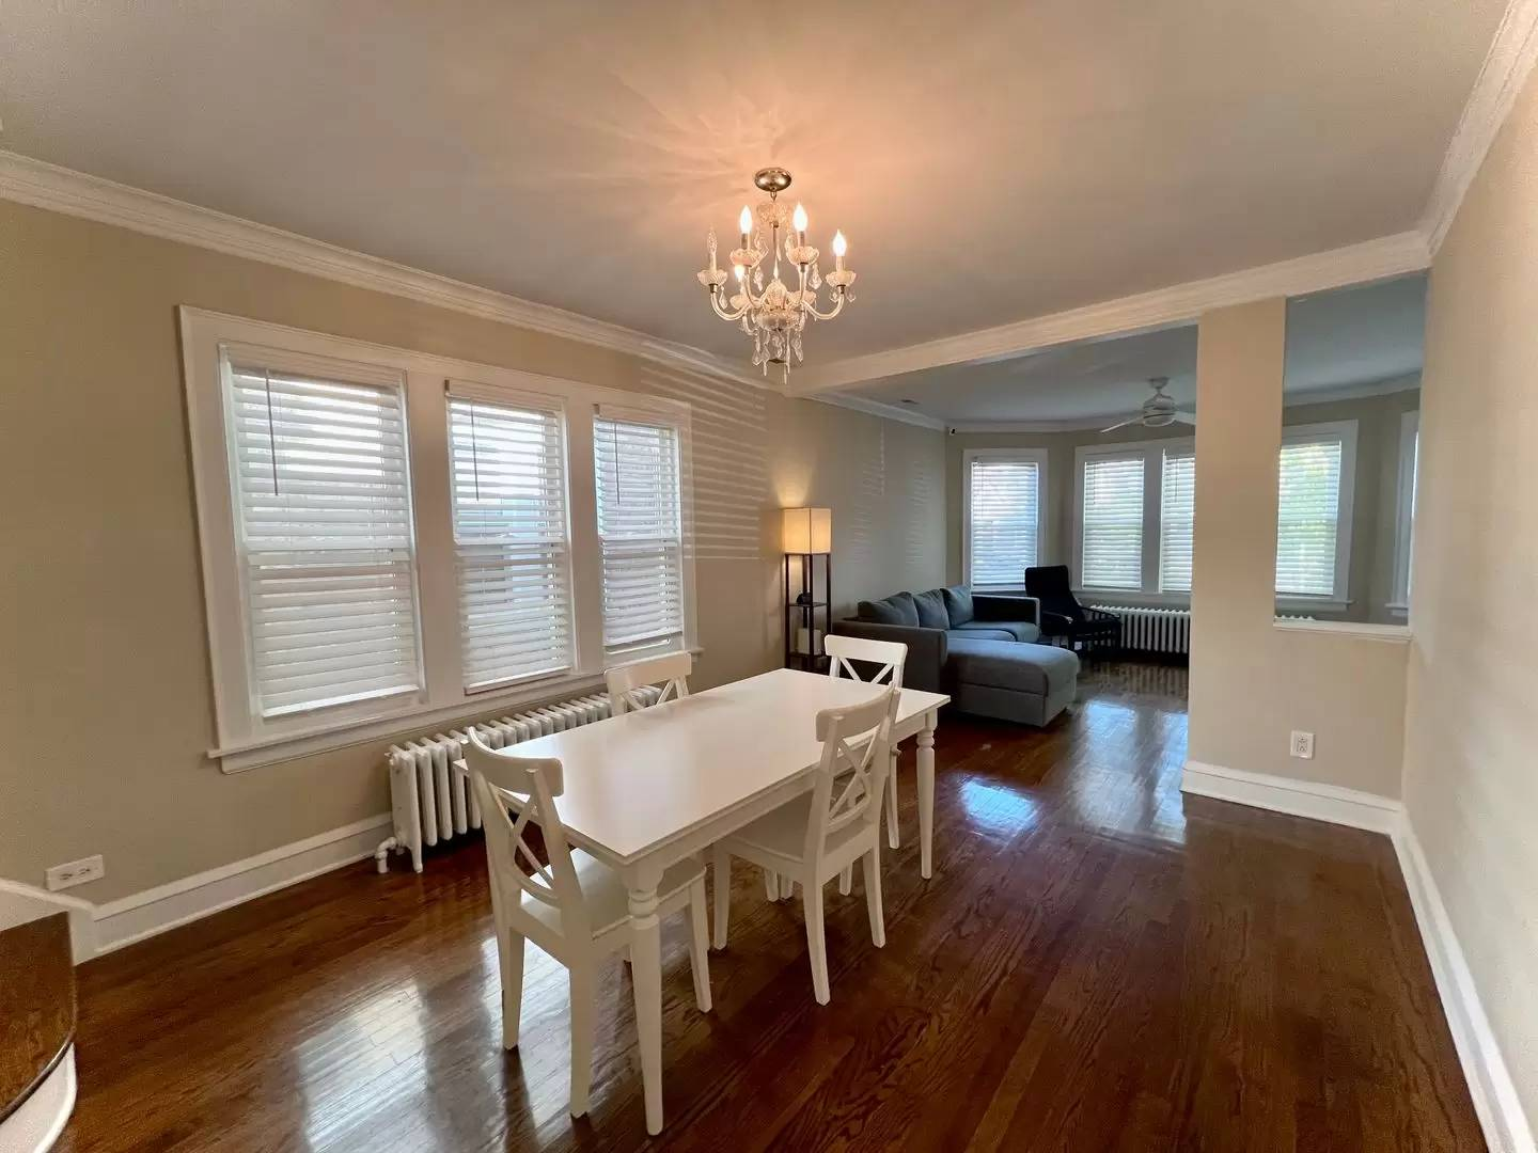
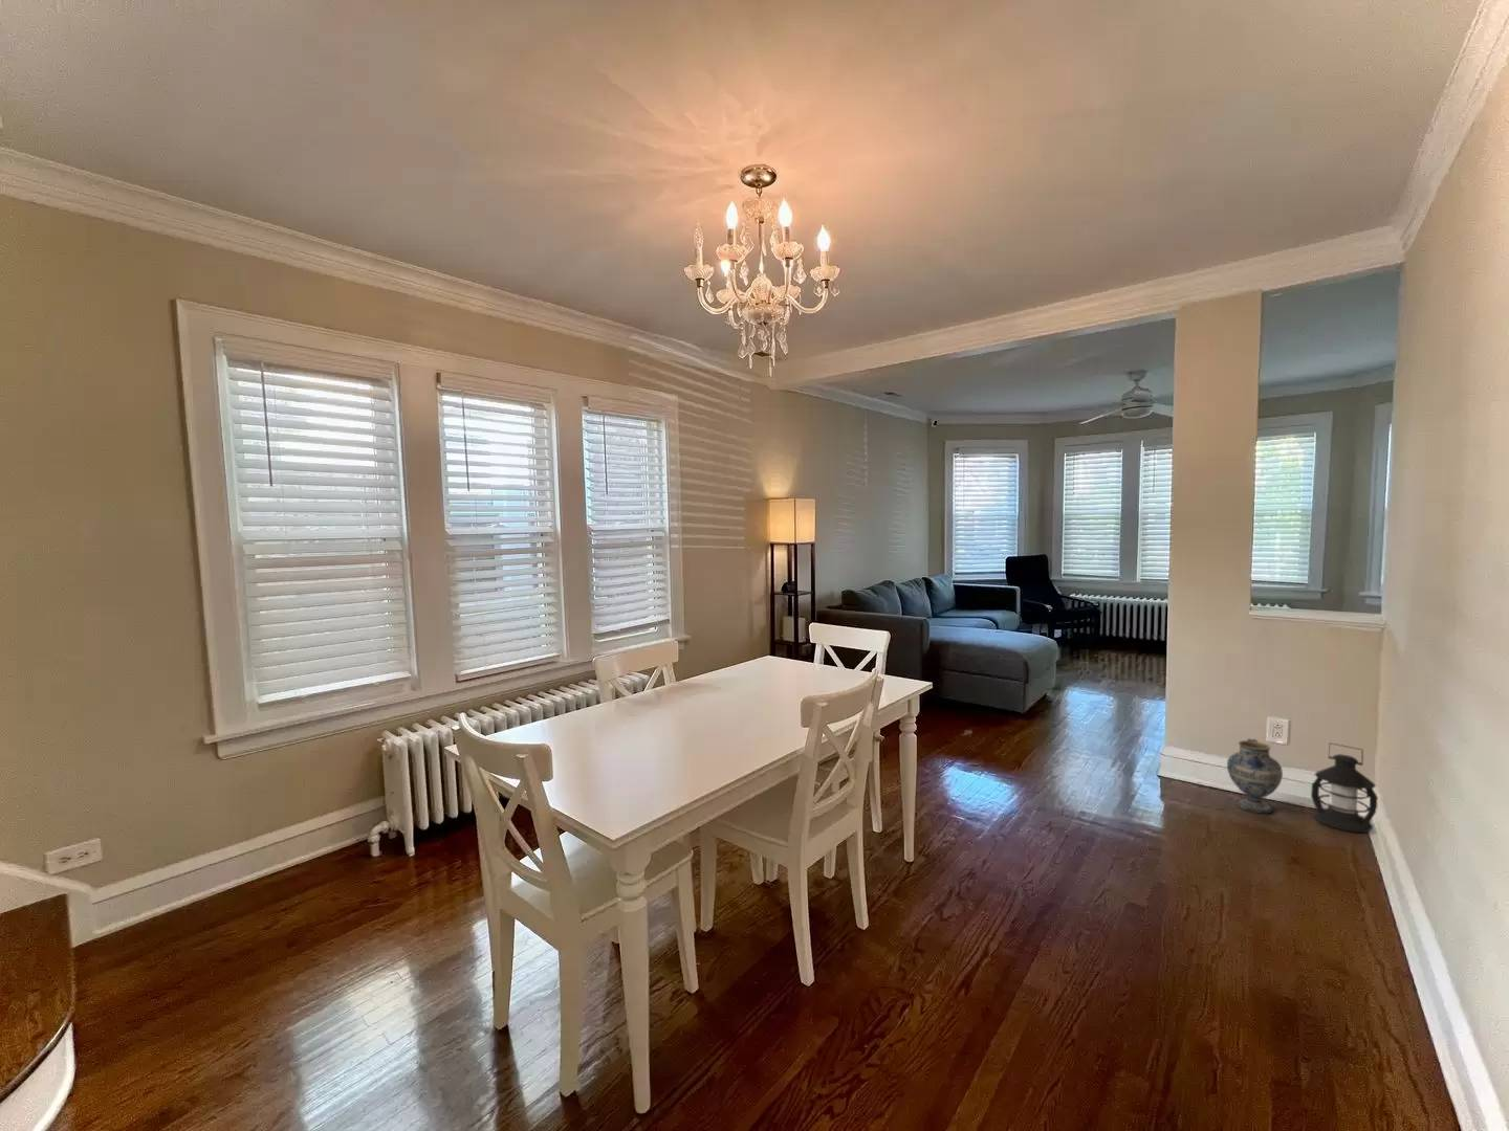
+ ceramic jug (1254, 775)
+ lantern (1344, 784)
